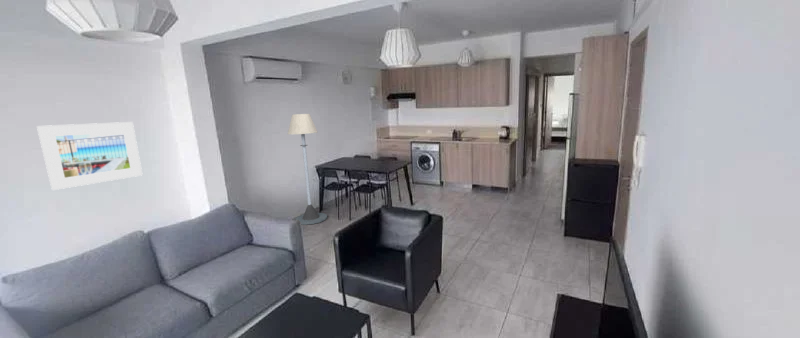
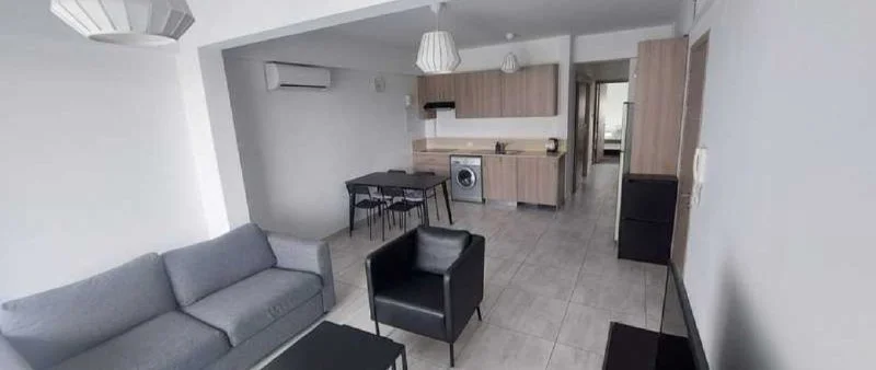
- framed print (95, 153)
- floor lamp (306, 168)
